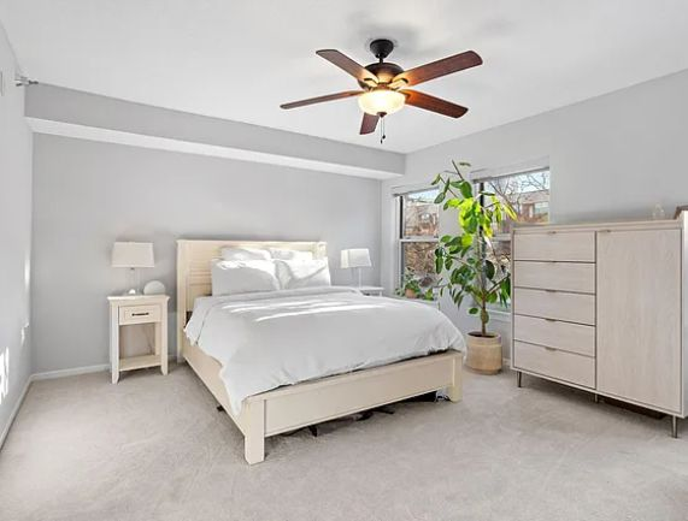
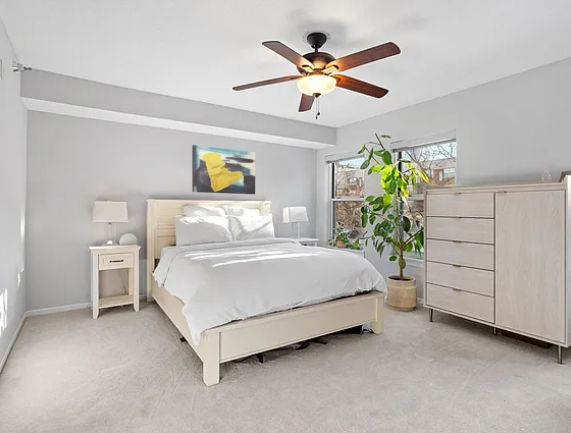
+ wall art (225, 171)
